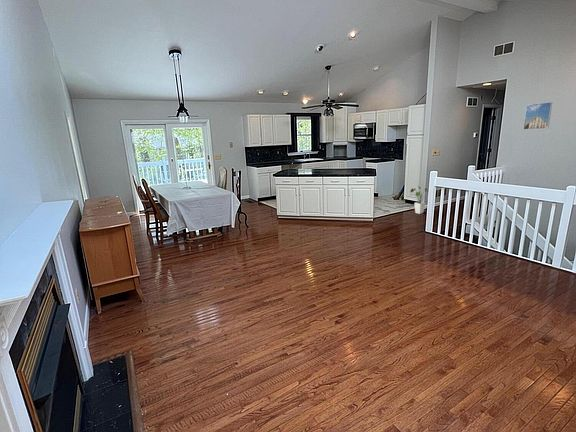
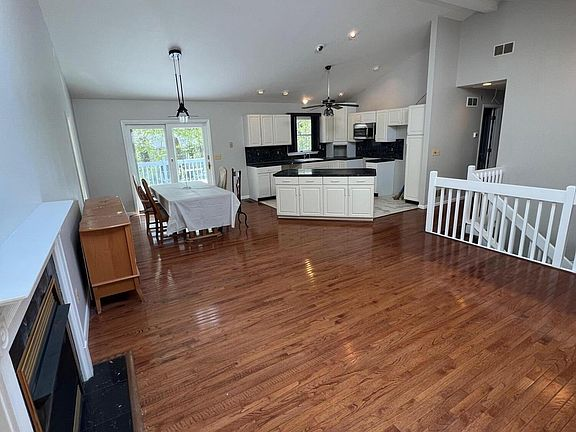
- house plant (421, 200)
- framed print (537, 116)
